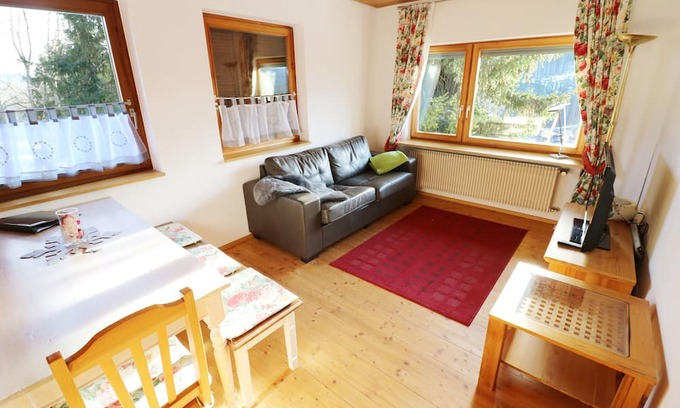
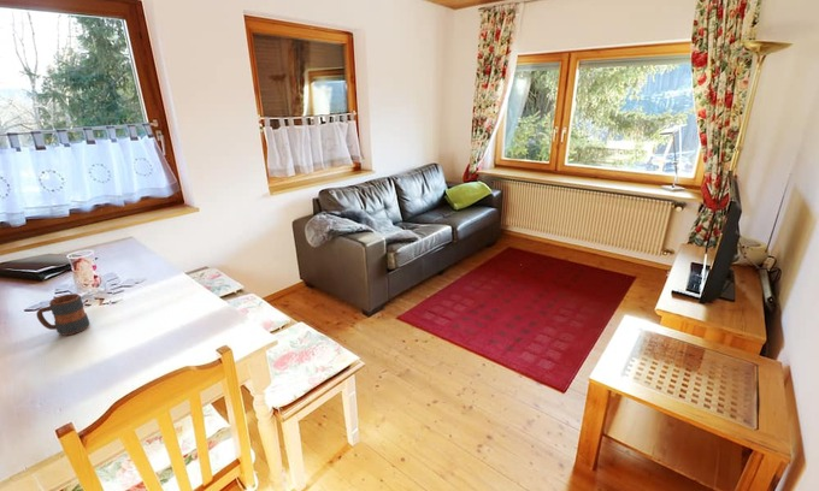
+ mug (63, 315)
